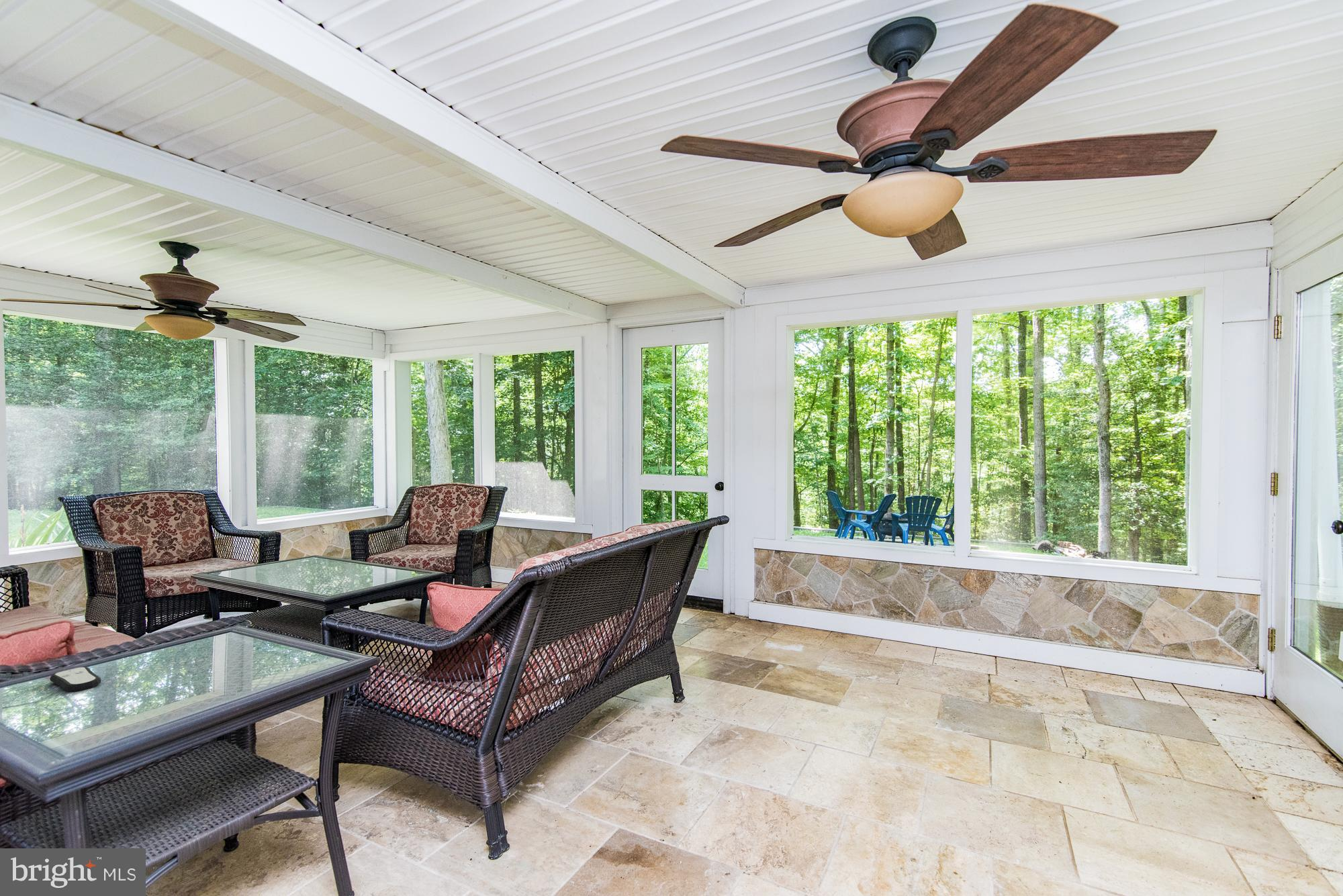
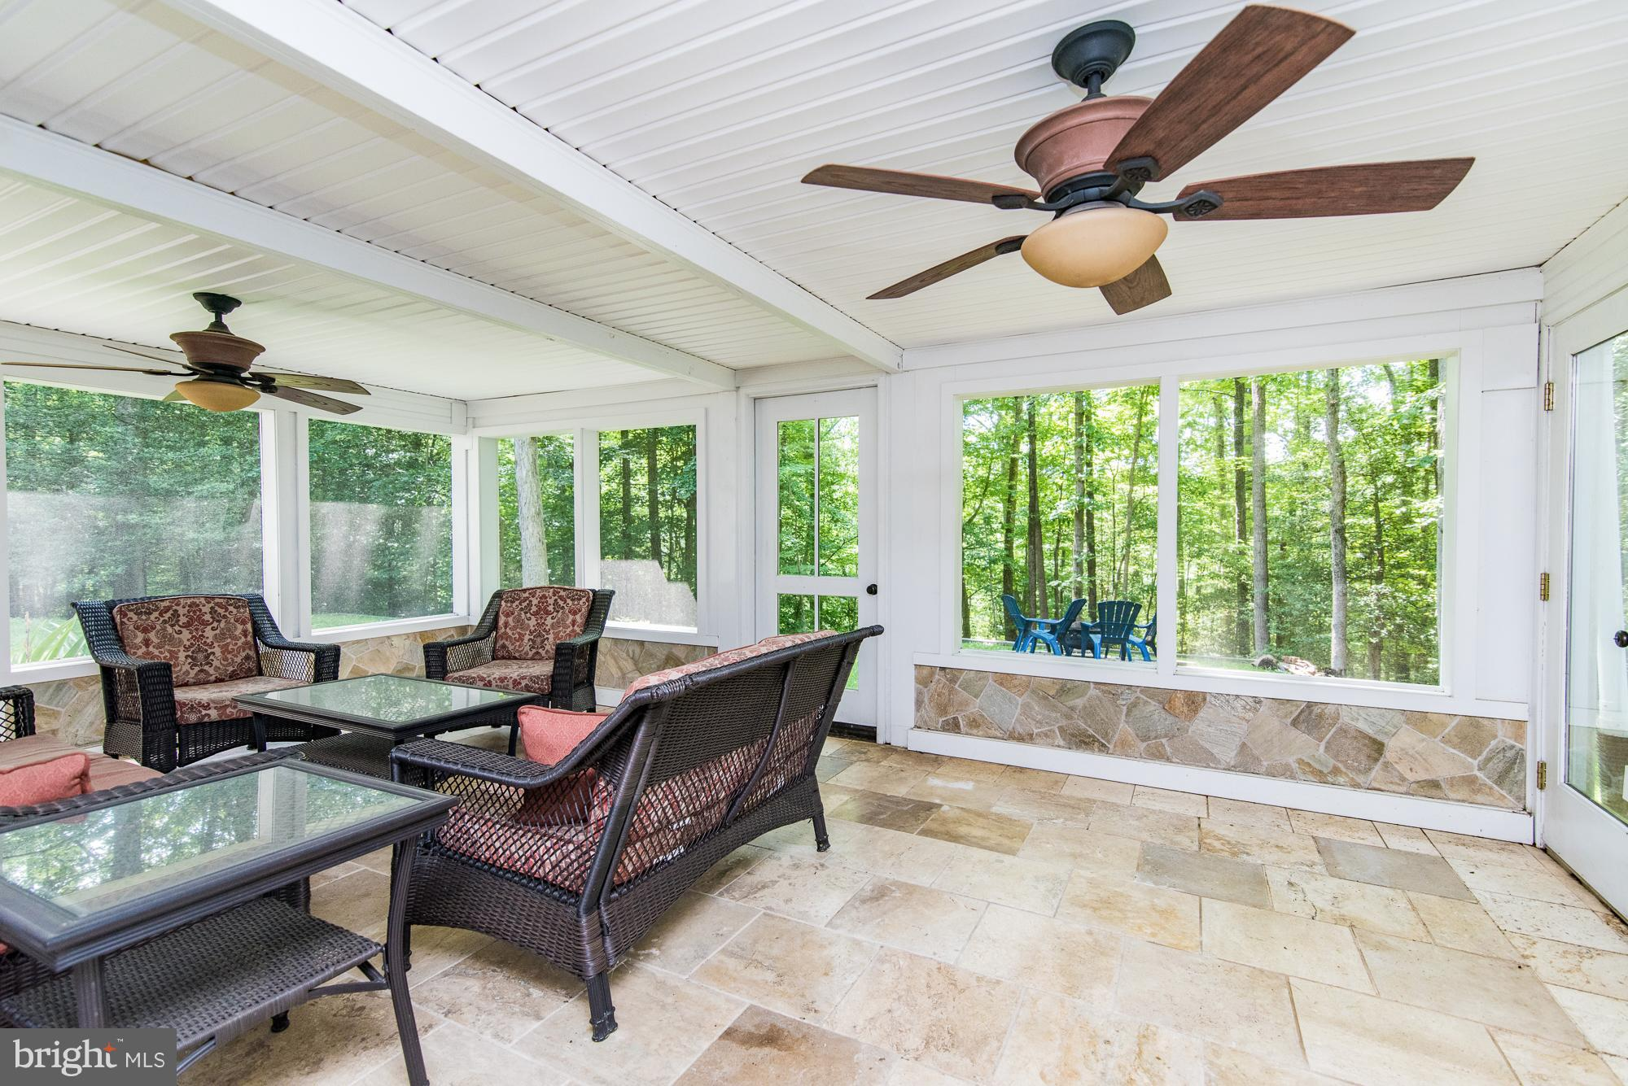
- remote control (77, 679)
